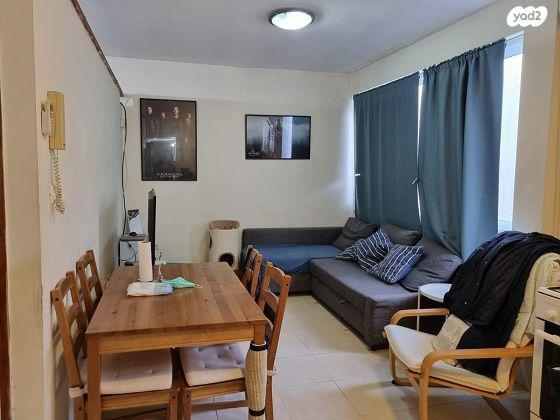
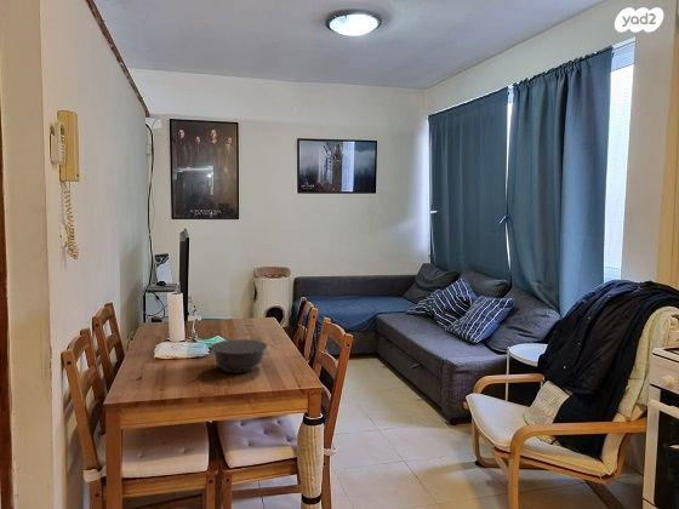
+ bowl (239, 356)
